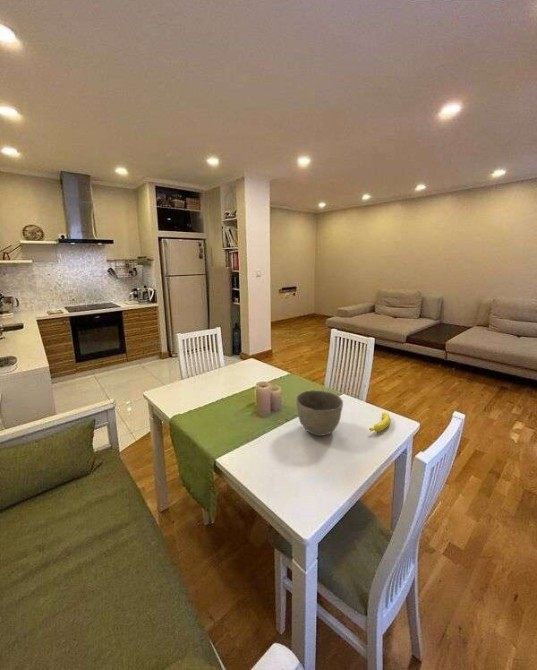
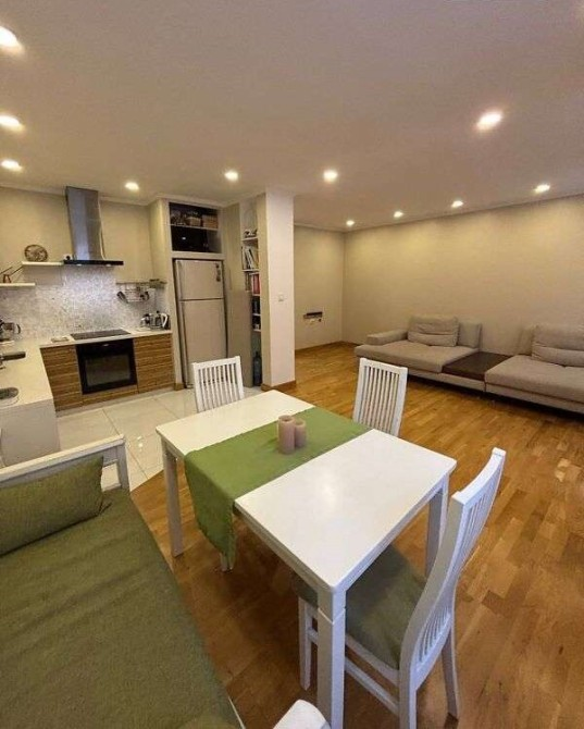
- banana (381, 422)
- bowl (318, 415)
